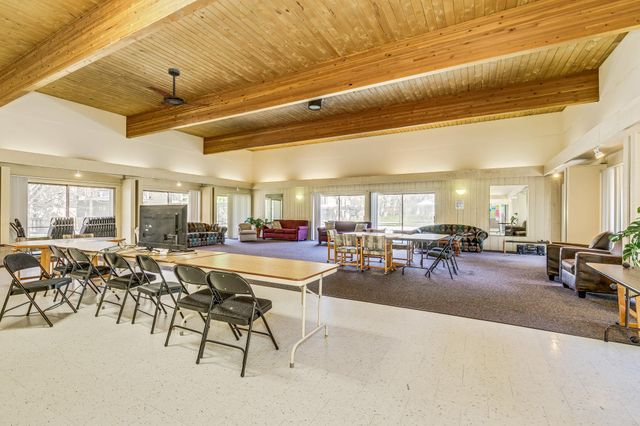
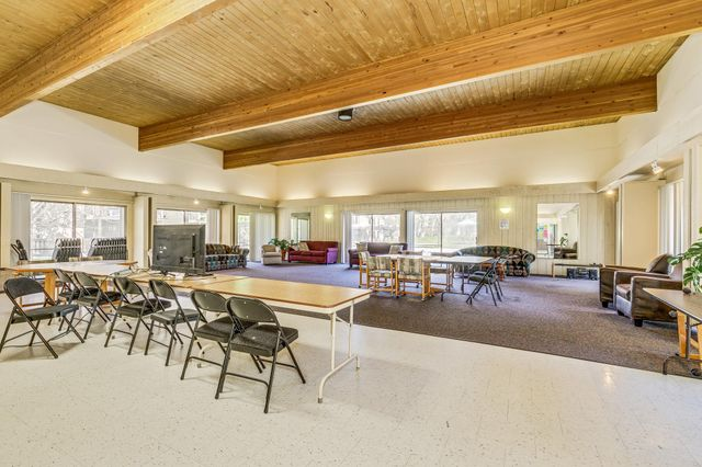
- ceiling fan (174, 88)
